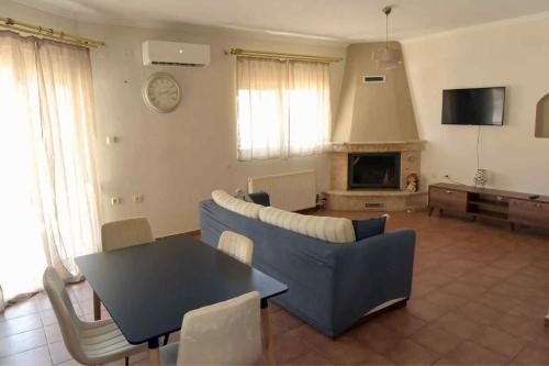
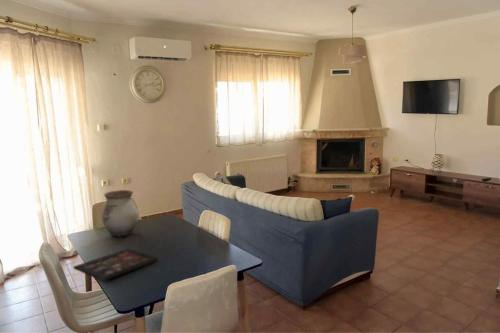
+ decorative tray (116, 263)
+ vase (120, 213)
